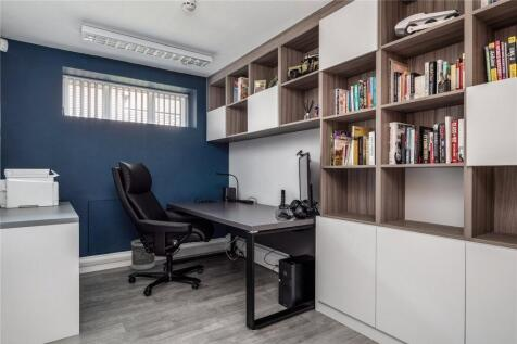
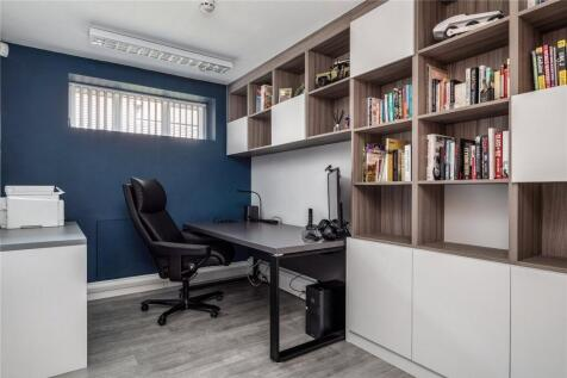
- wastebasket (143, 253)
